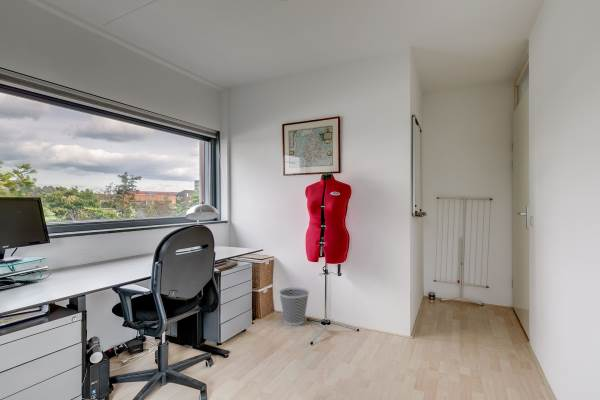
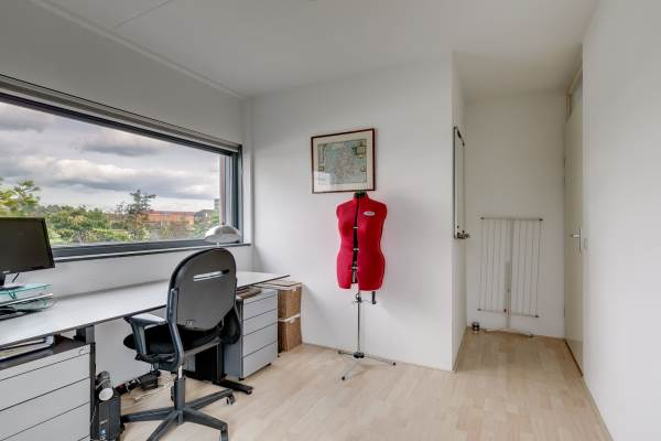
- wastebasket (294, 306)
